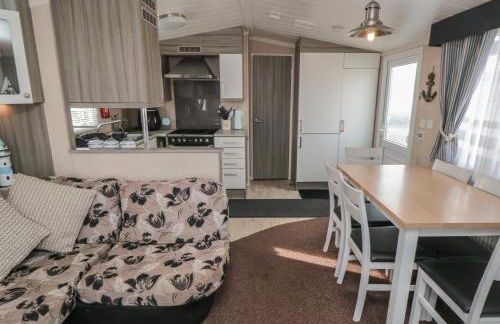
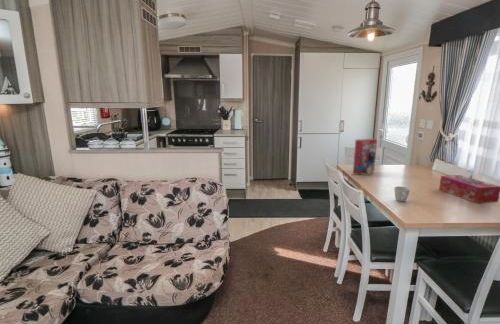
+ cereal box (364, 156)
+ mug (402, 195)
+ tissue box (467, 188)
